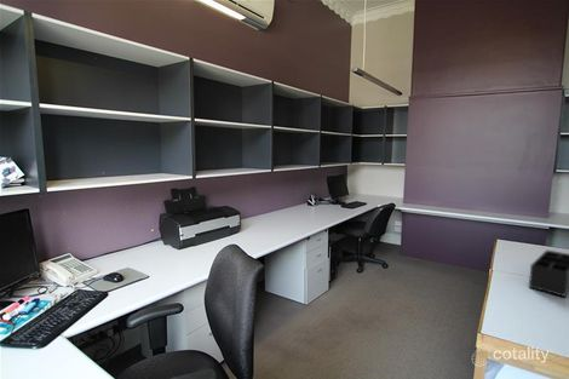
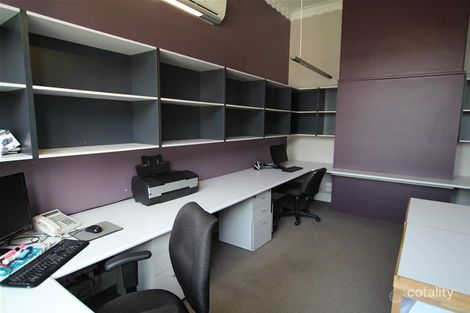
- desk organizer (554, 270)
